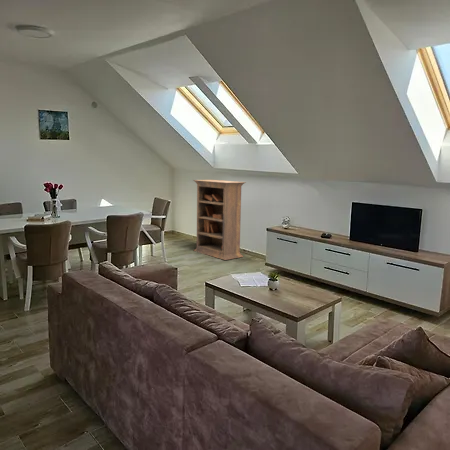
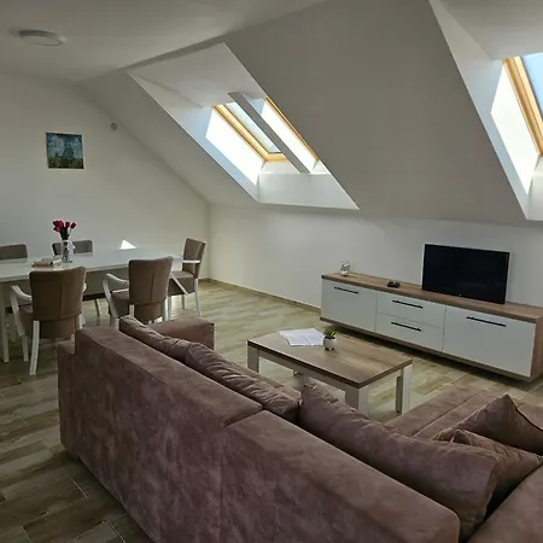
- bookcase (218, 217)
